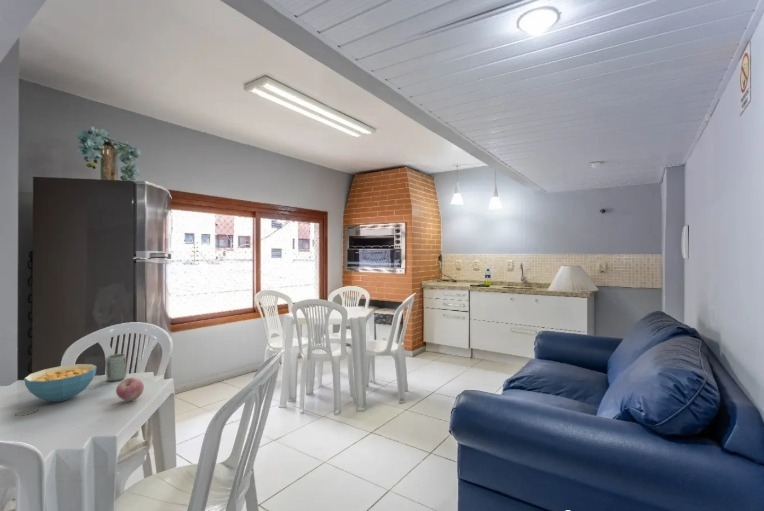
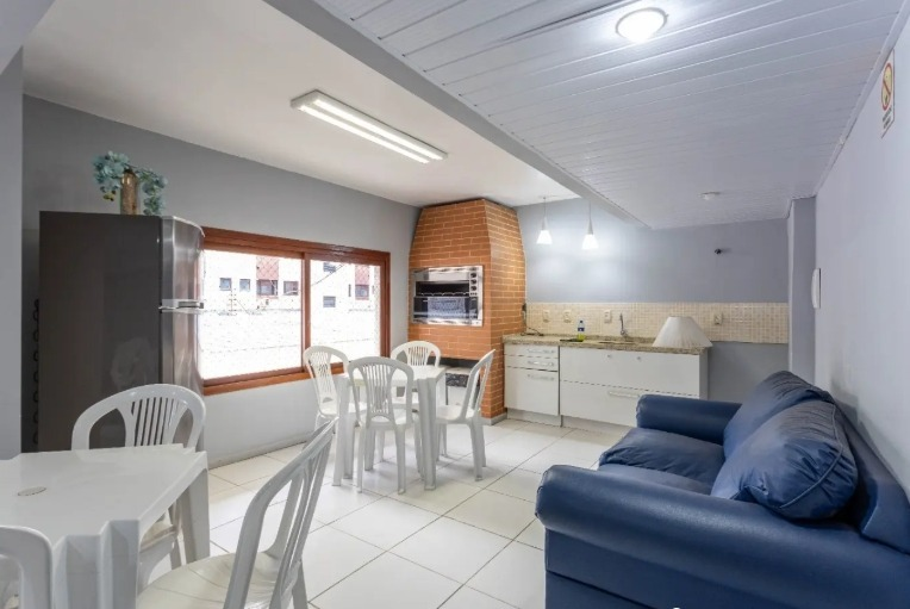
- apple (130, 389)
- cereal bowl (62, 385)
- cup (116, 367)
